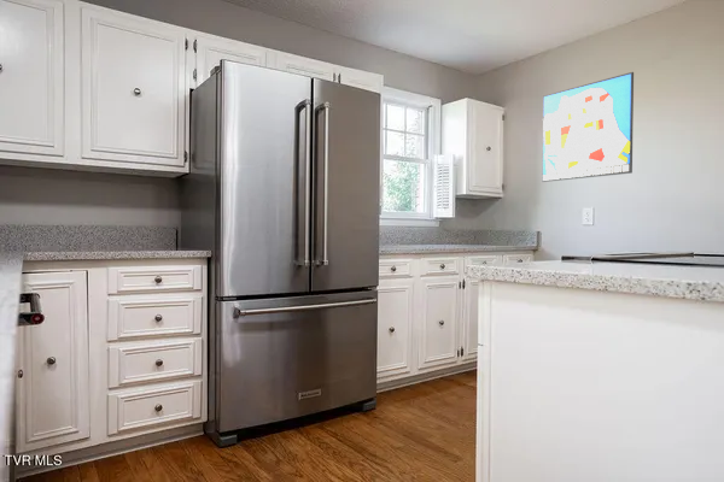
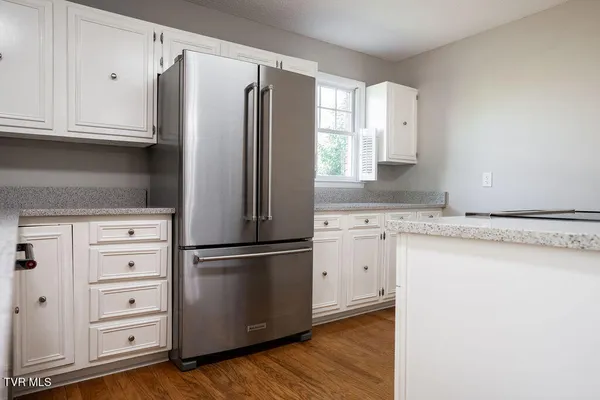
- wall art (583, 131)
